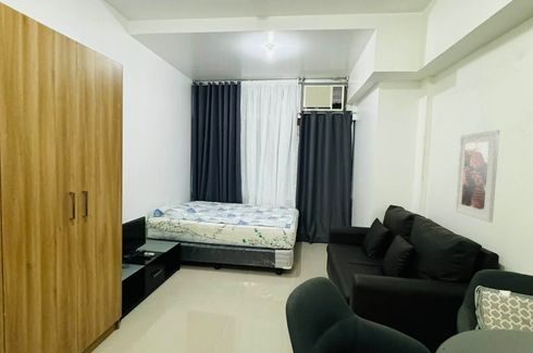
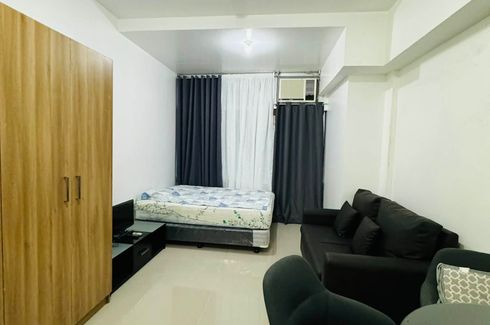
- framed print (474, 175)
